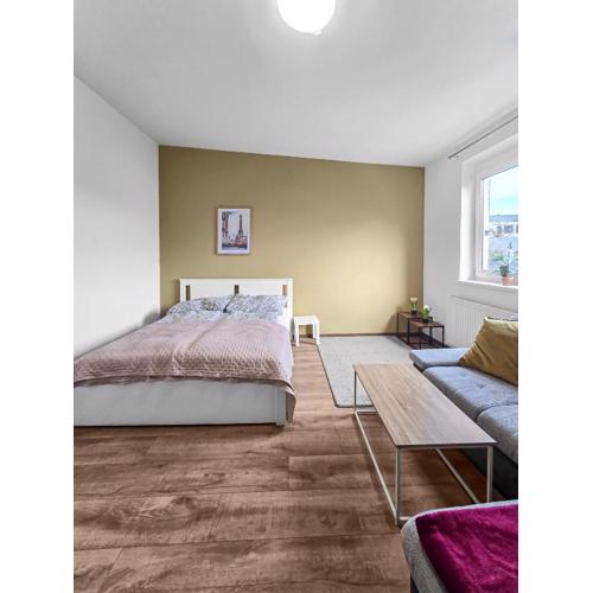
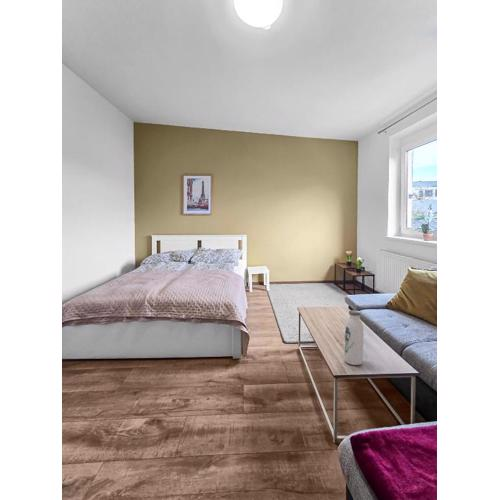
+ water bottle (354, 336)
